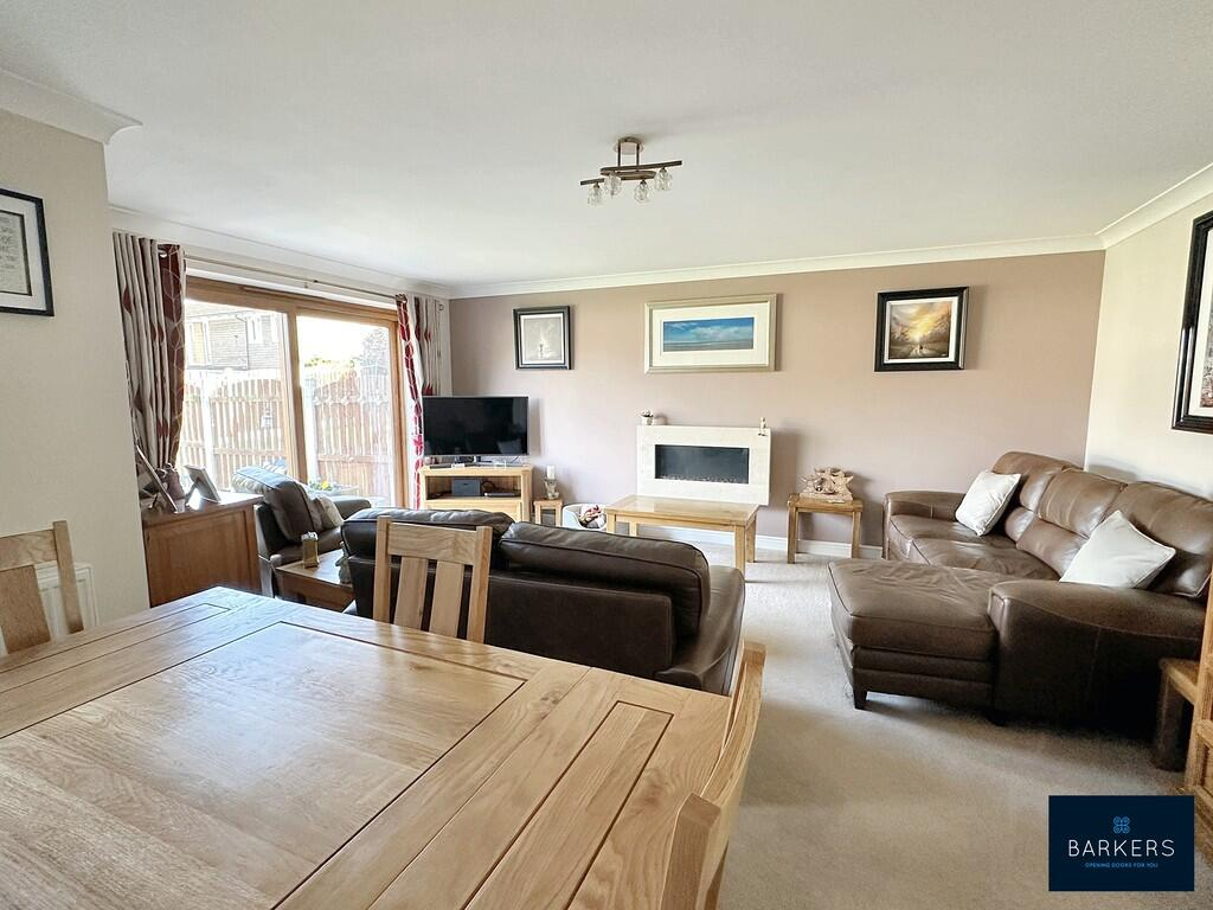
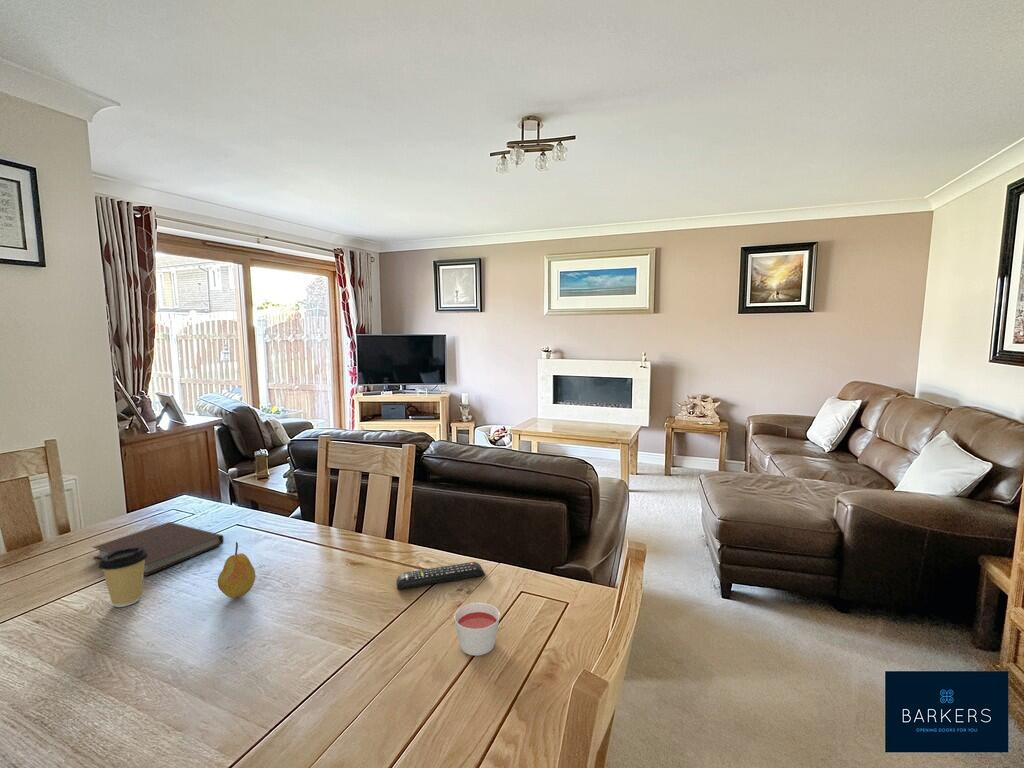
+ coffee cup (125, 576)
+ fruit (236, 572)
+ remote control (441, 575)
+ candle (477, 630)
+ notebook (160, 545)
